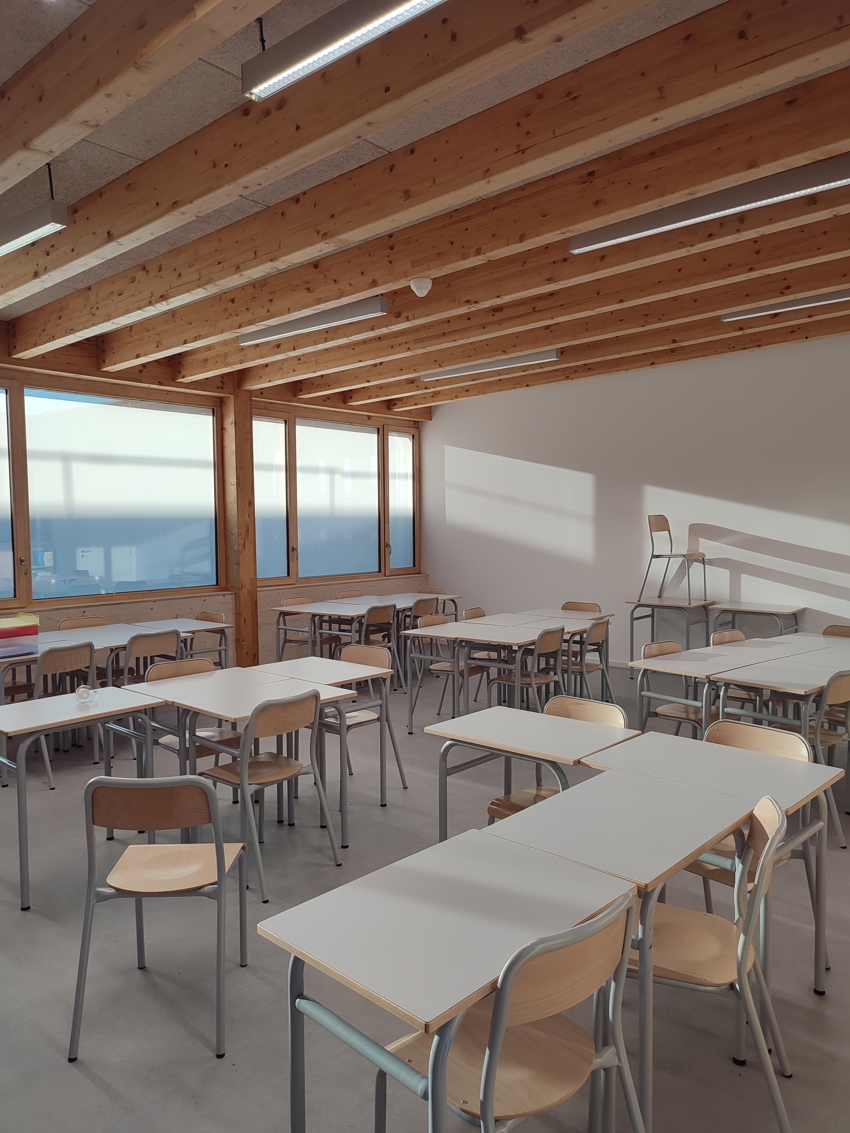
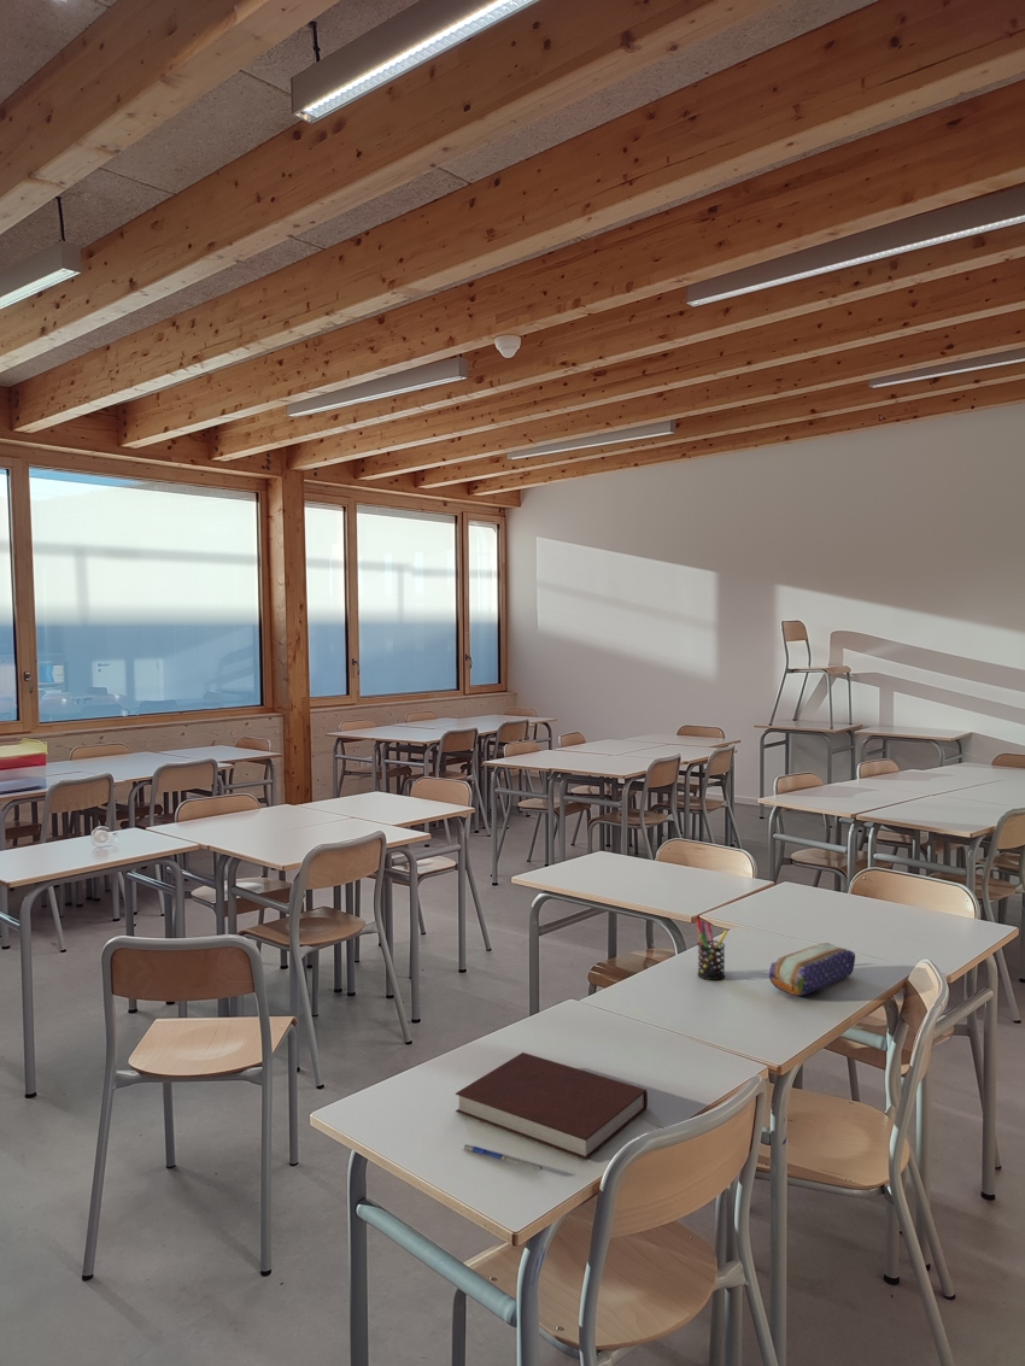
+ pen holder (708, 949)
+ pencil case (812, 967)
+ notebook (551, 1100)
+ pen (503, 1156)
